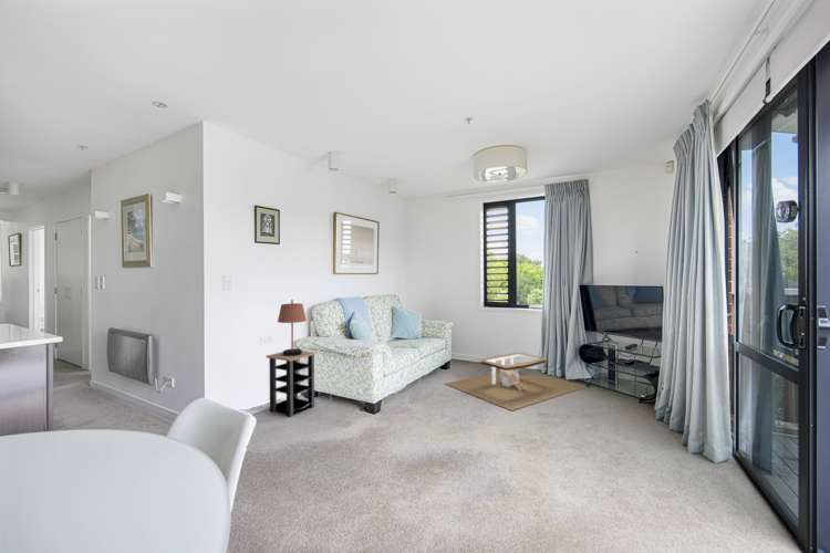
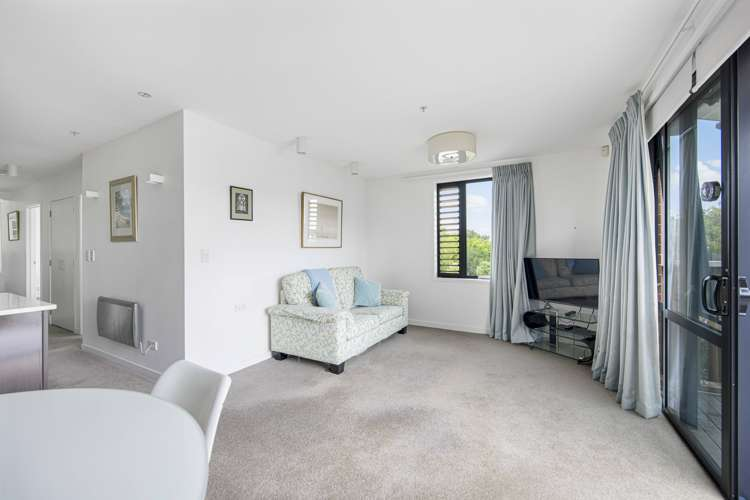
- side table (291, 380)
- coffee table (513, 372)
- table lamp (292, 326)
